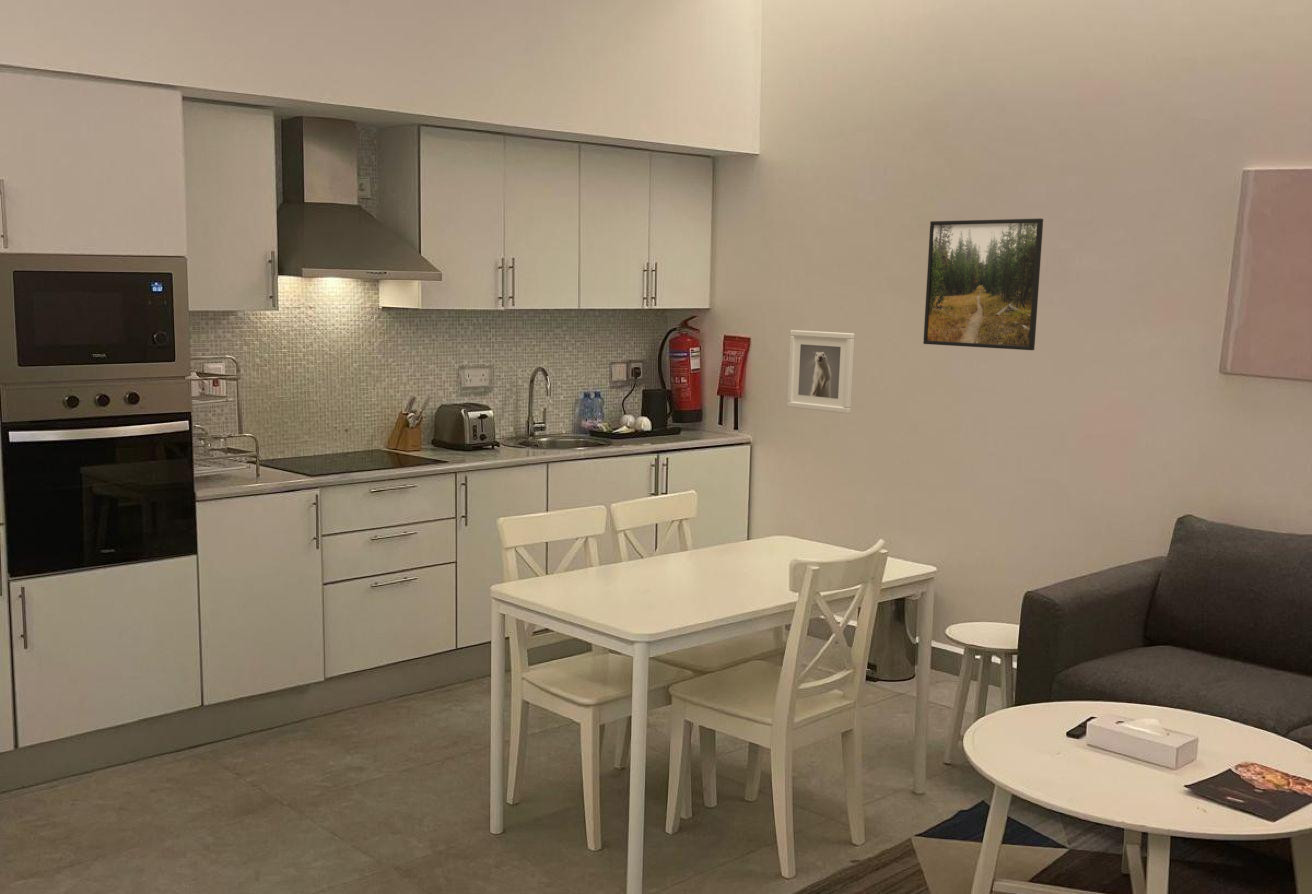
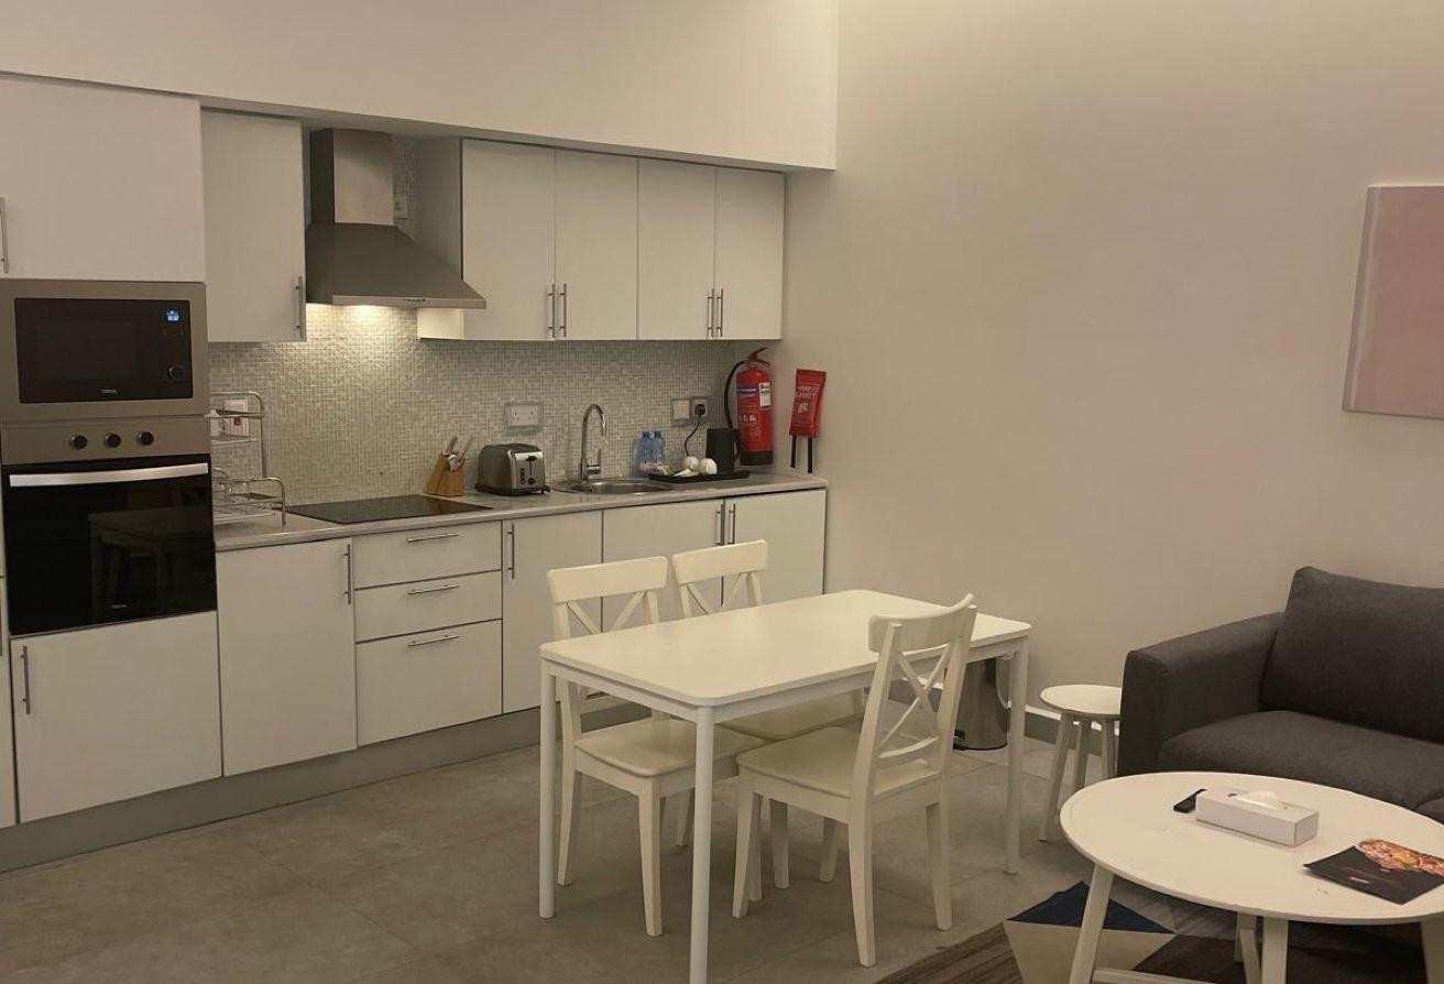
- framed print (819, 371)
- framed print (980, 283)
